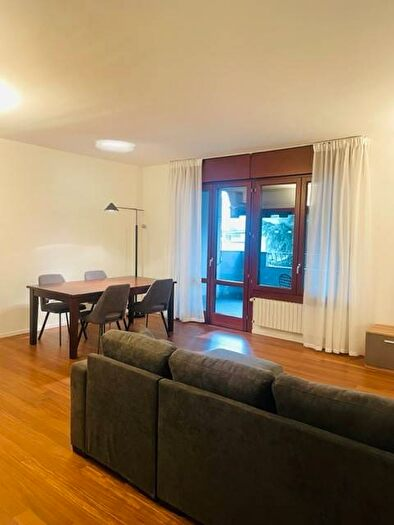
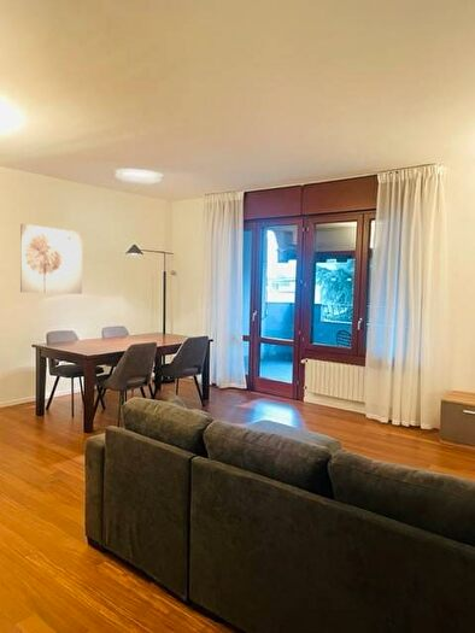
+ wall art (53, 260)
